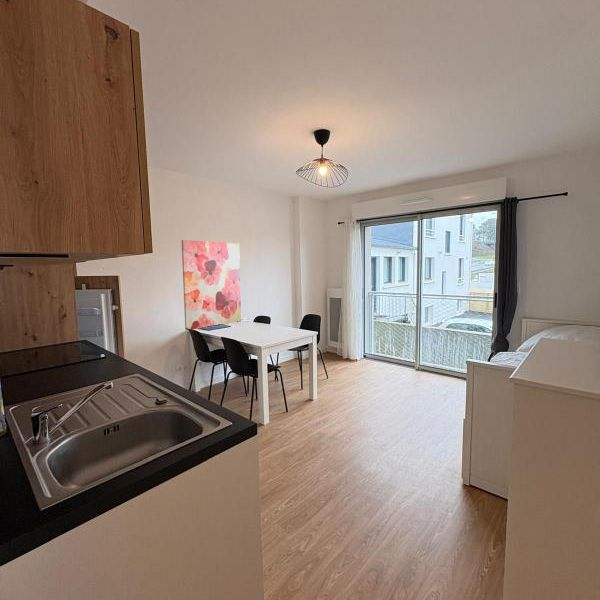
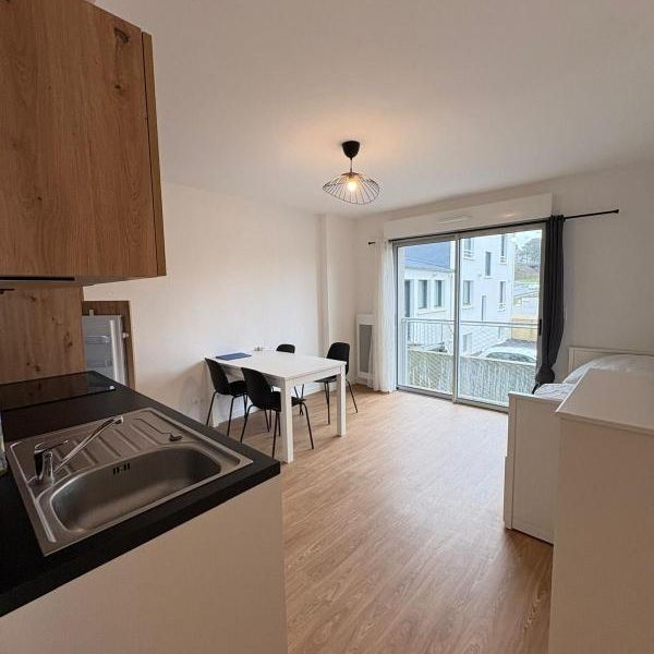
- wall art (213, 284)
